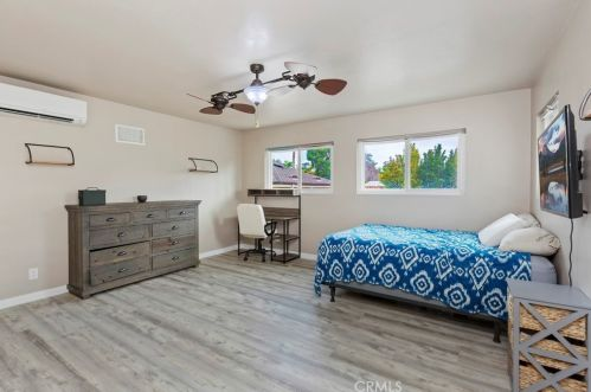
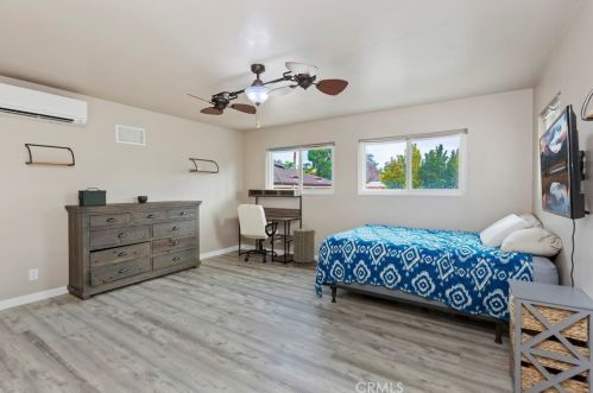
+ laundry hamper (303, 242)
